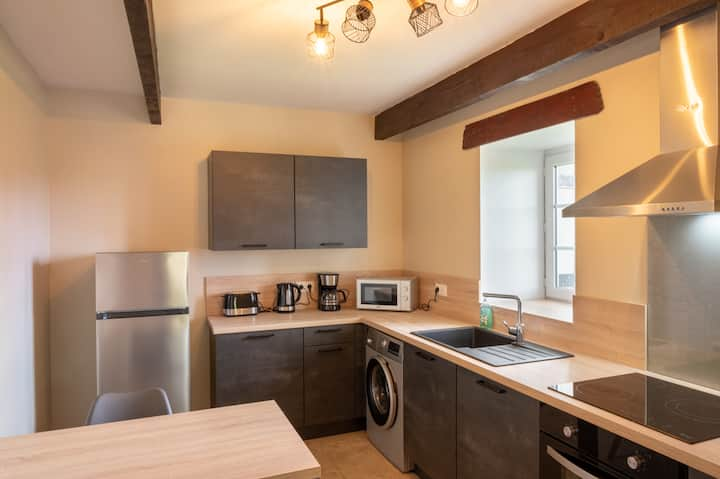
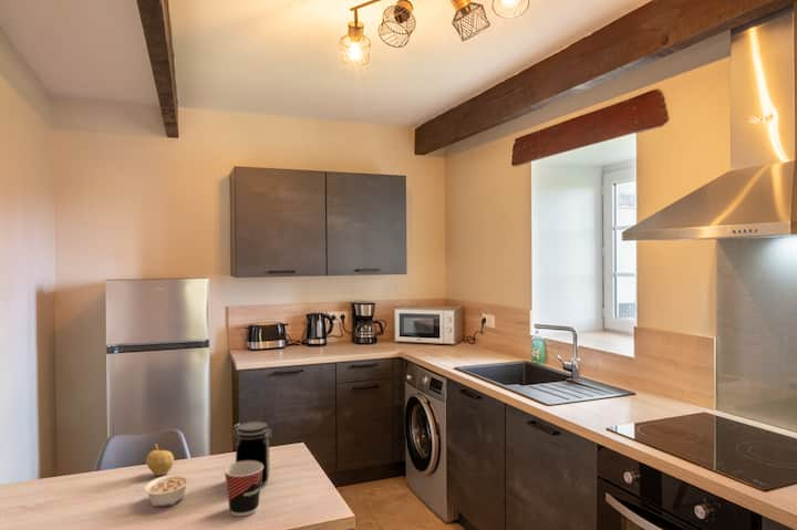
+ legume (166, 490)
+ fruit (159, 459)
+ jar (252, 454)
+ cup (244, 488)
